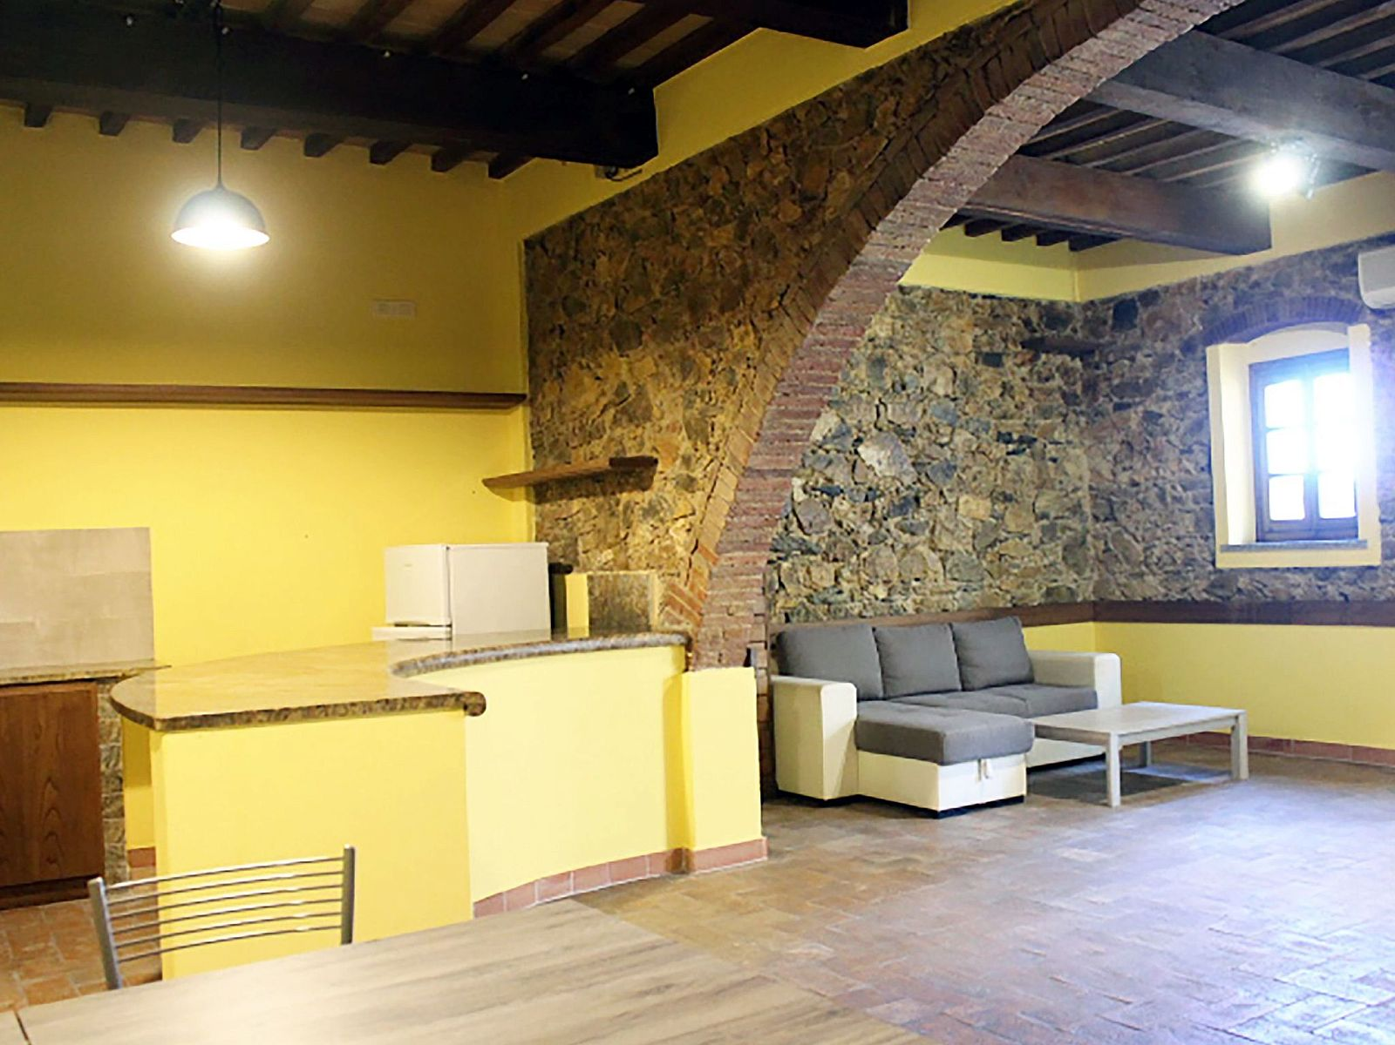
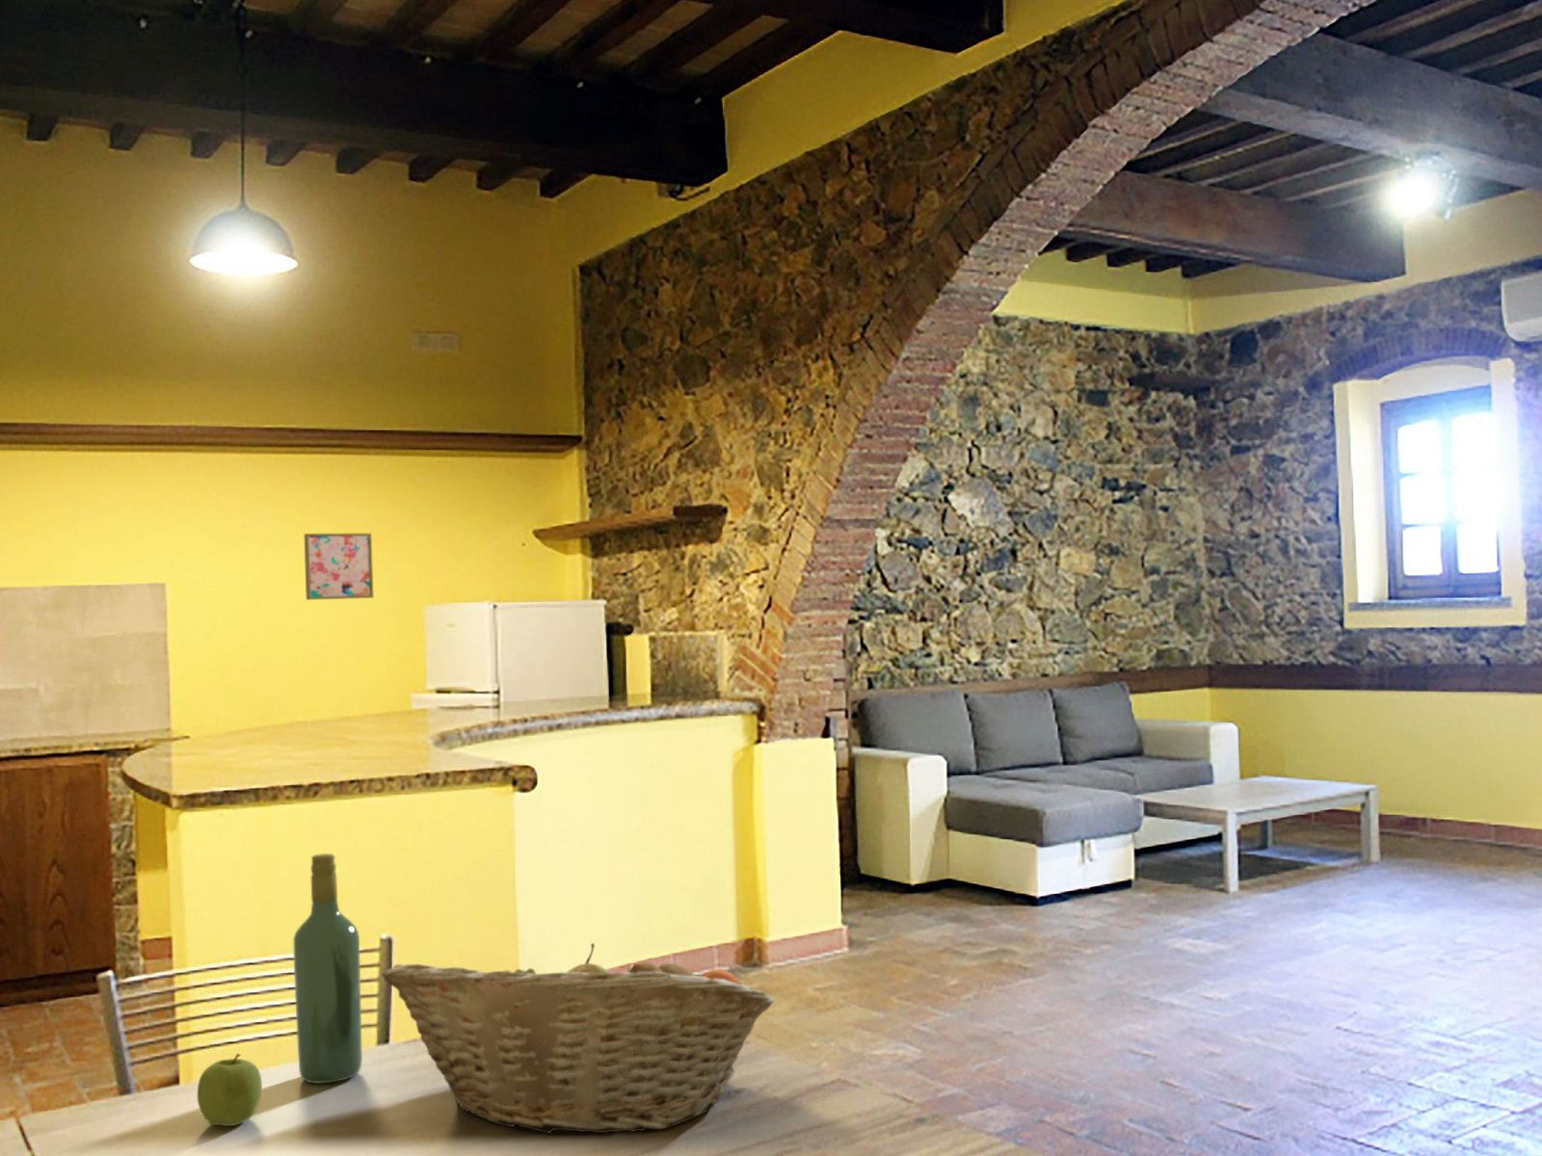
+ wine bottle (327, 964)
+ fruit basket (578, 1018)
+ fruit (229, 1088)
+ wall art (339, 566)
